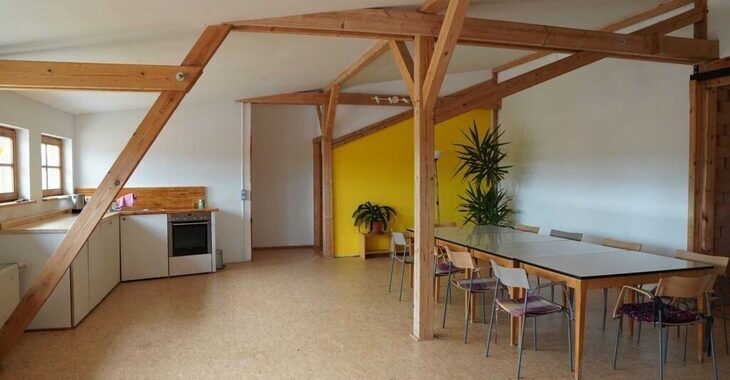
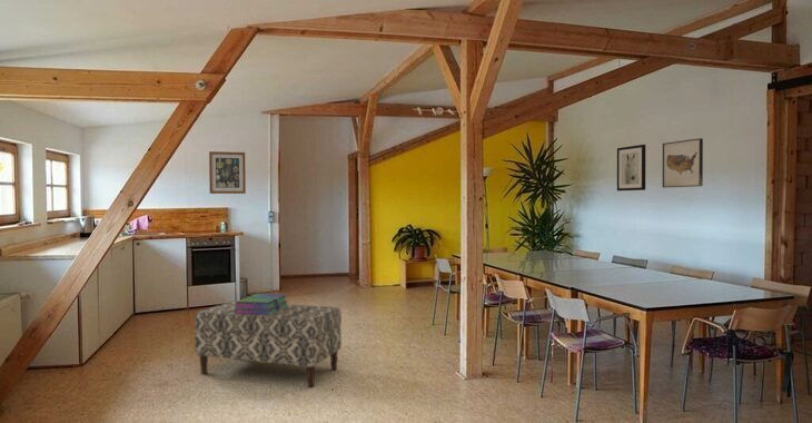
+ wall art (227, 173)
+ wall art (631, 168)
+ wall art (681, 164)
+ stack of books (261, 303)
+ bench (269, 340)
